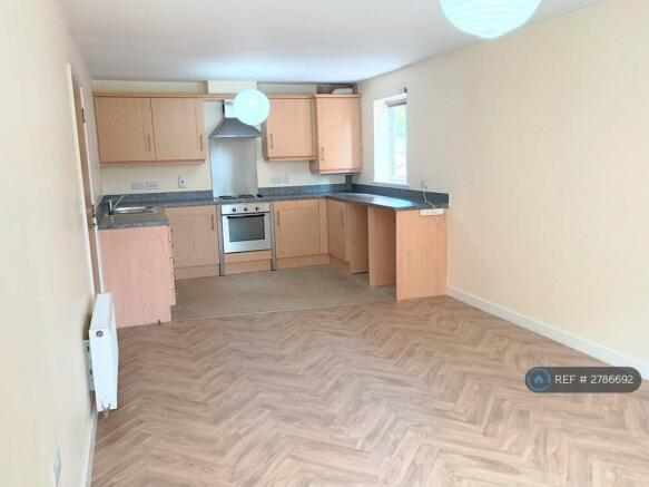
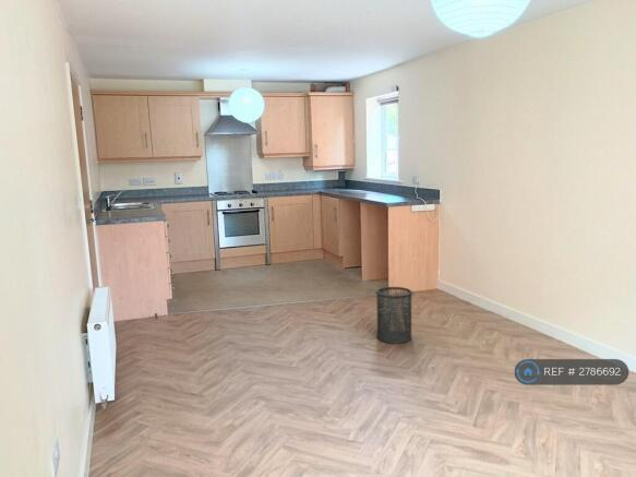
+ trash can (394, 314)
